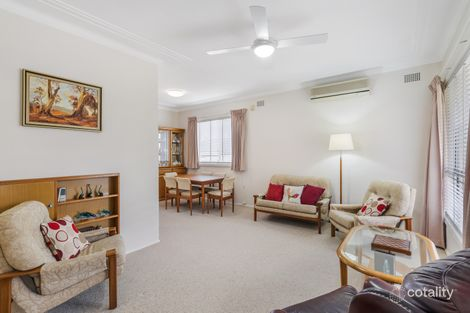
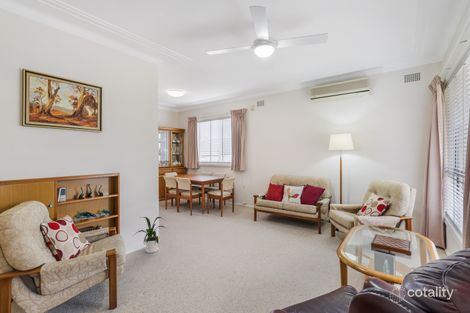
+ house plant (151, 233)
